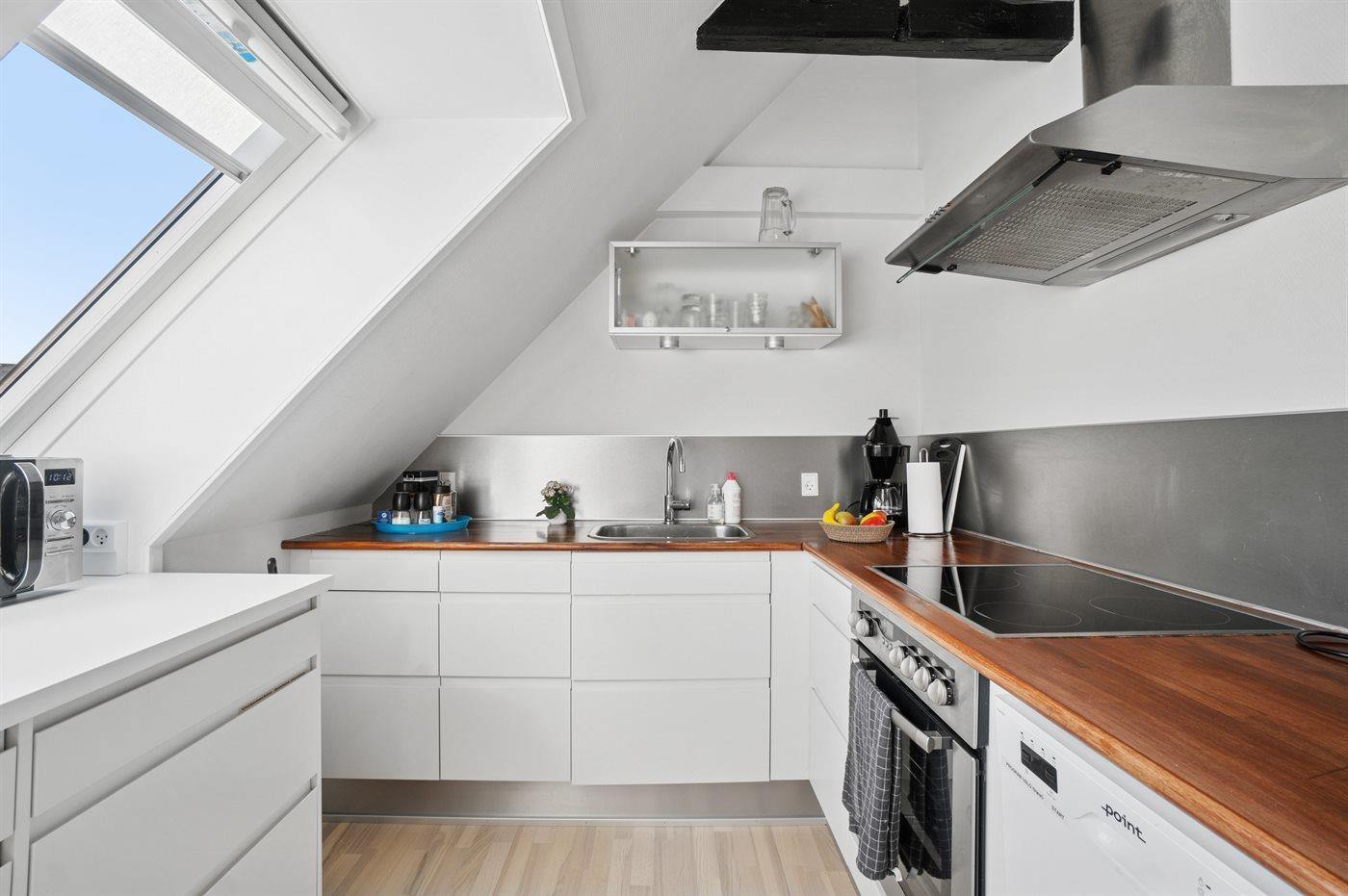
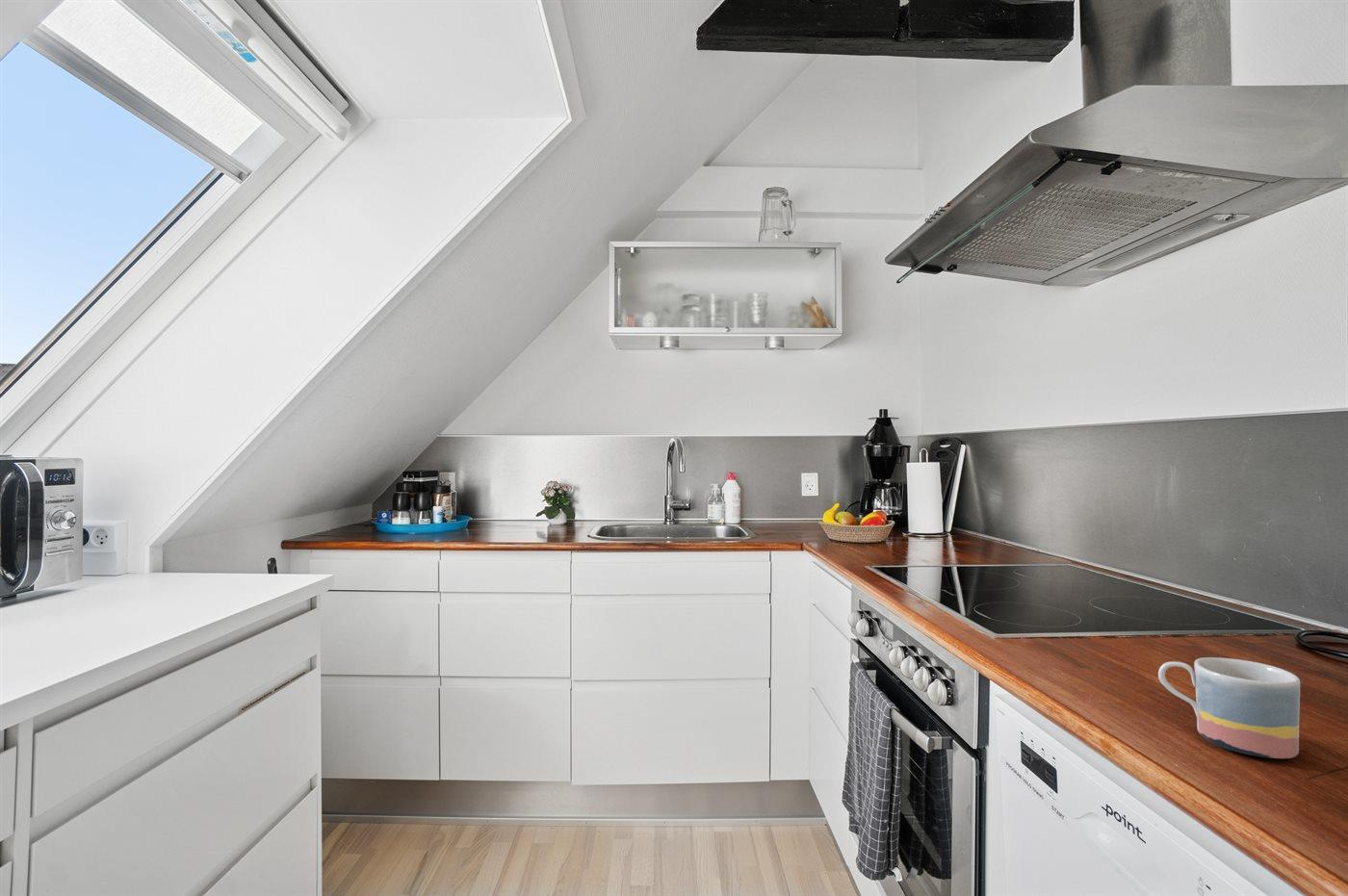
+ mug (1225, 703)
